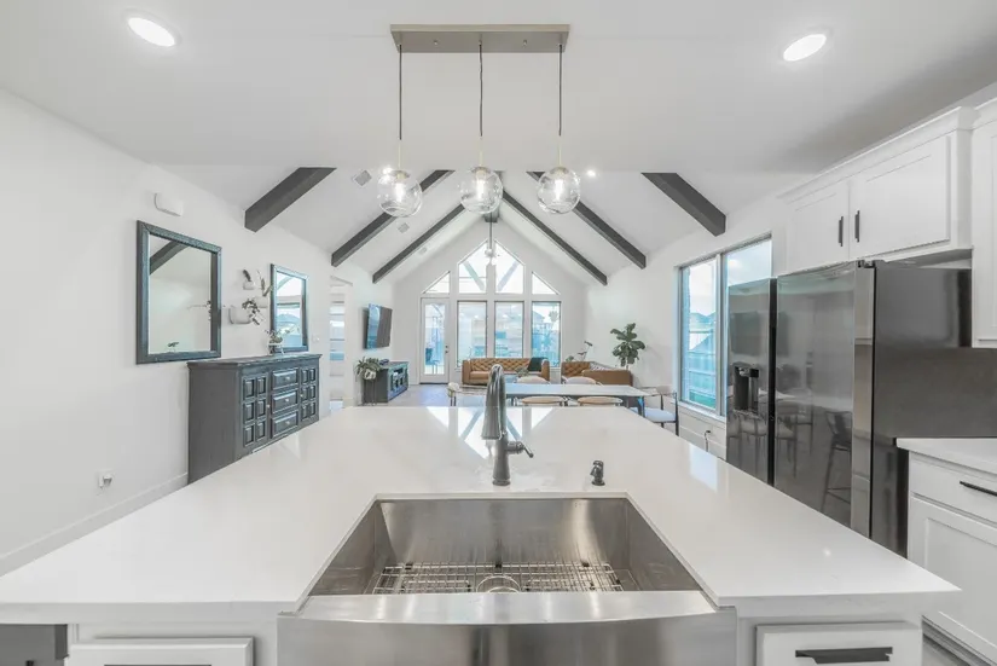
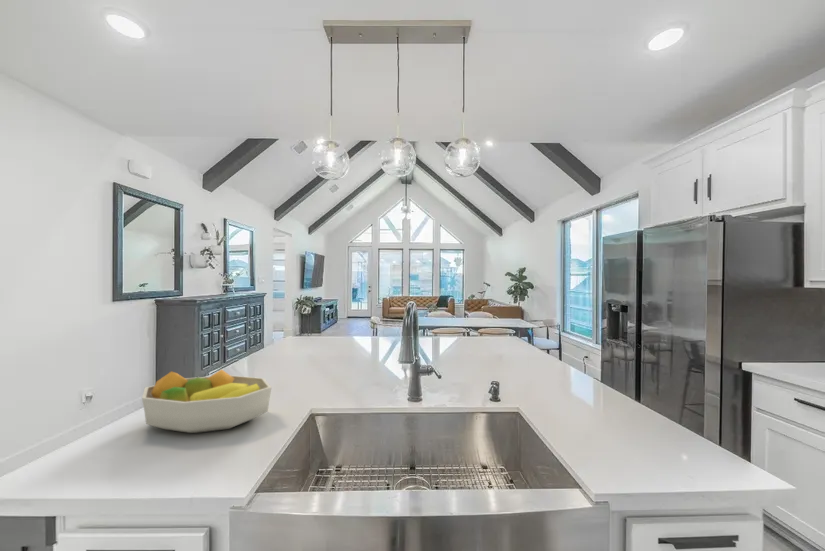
+ fruit bowl (208, 396)
